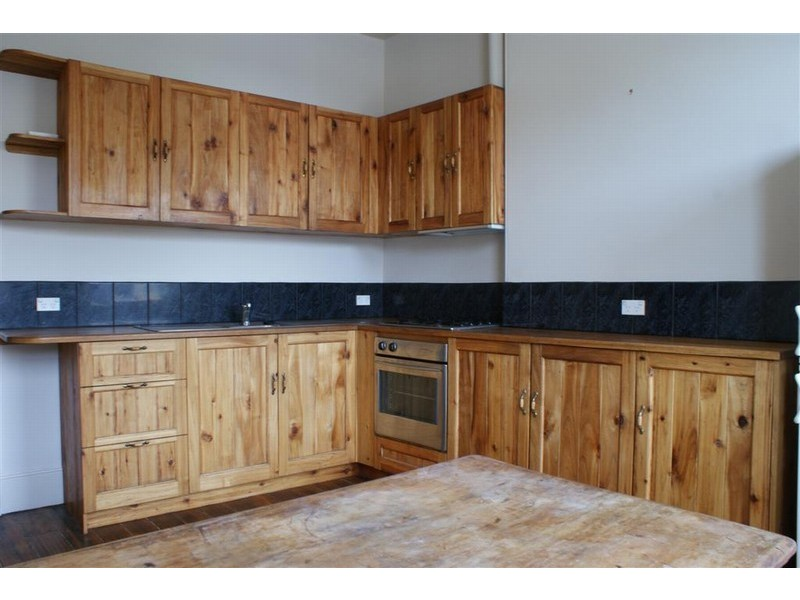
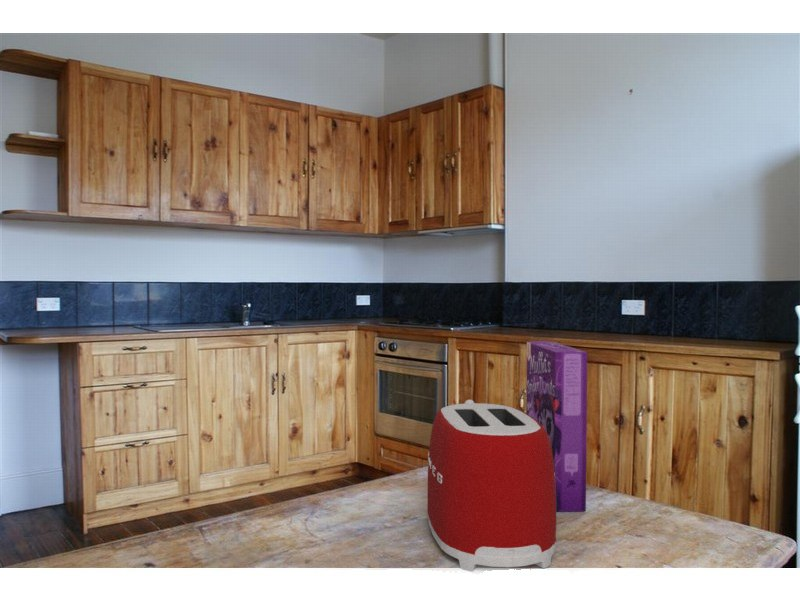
+ cereal box (554, 419)
+ toaster (486, 474)
